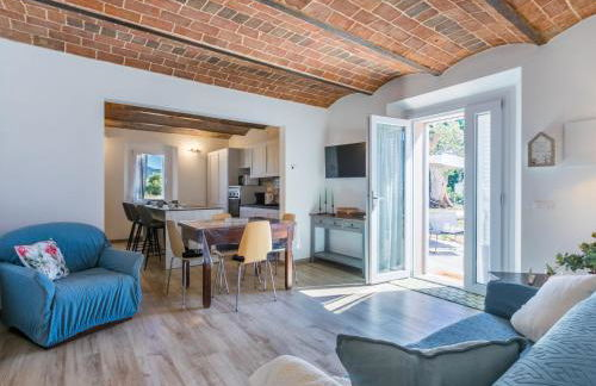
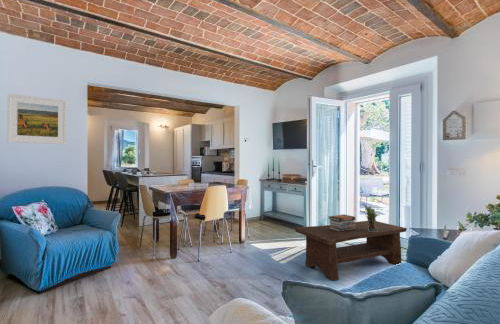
+ book stack (341, 222)
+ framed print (38, 120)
+ potted plant (370, 217)
+ coffee table (352, 246)
